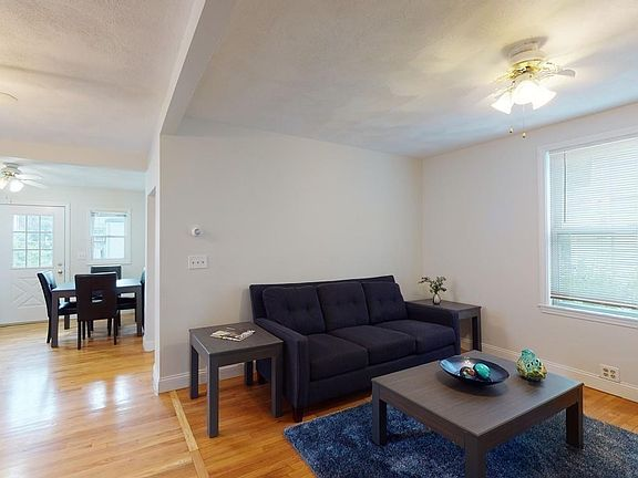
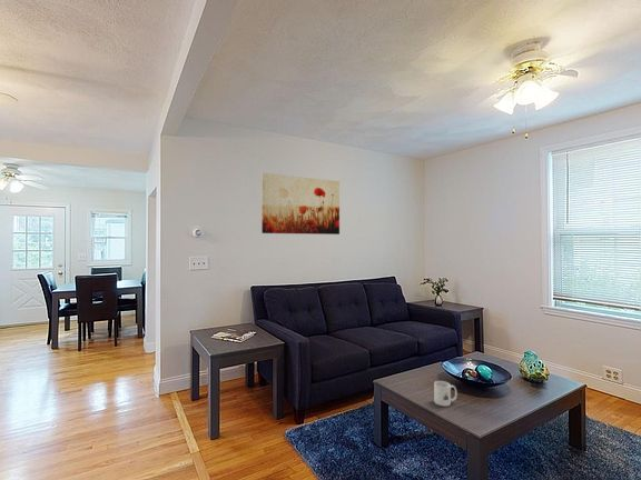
+ wall art (303, 206)
+ mug (445, 392)
